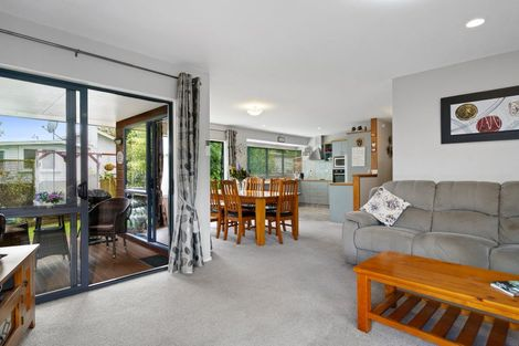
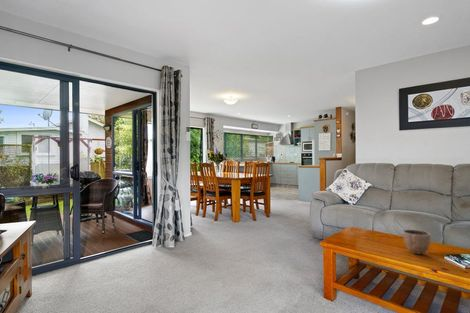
+ decorative bowl (416, 242)
